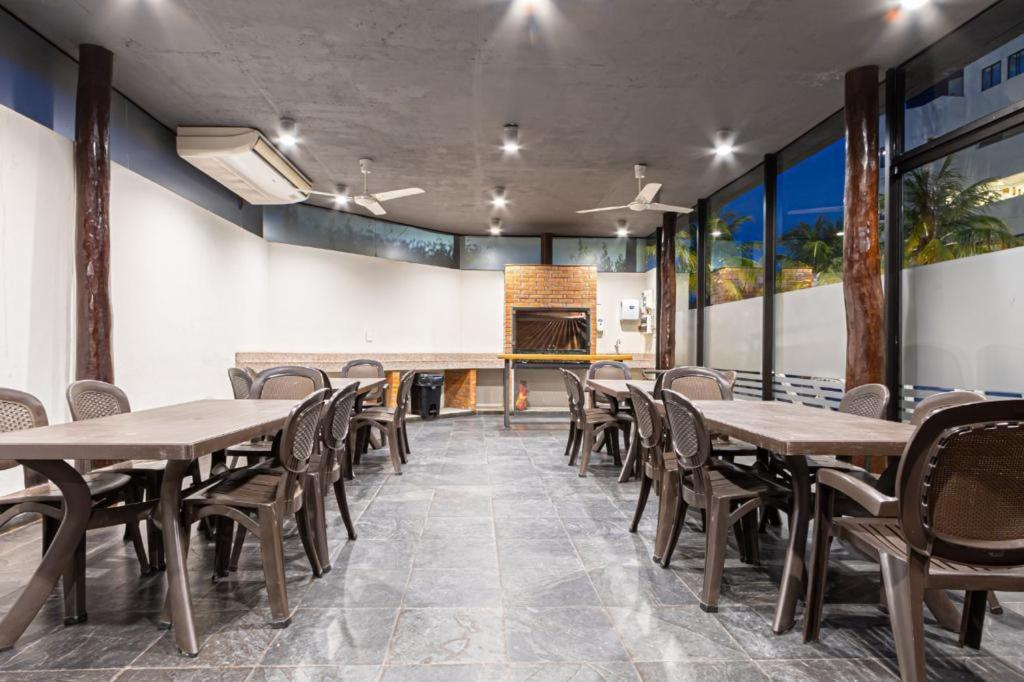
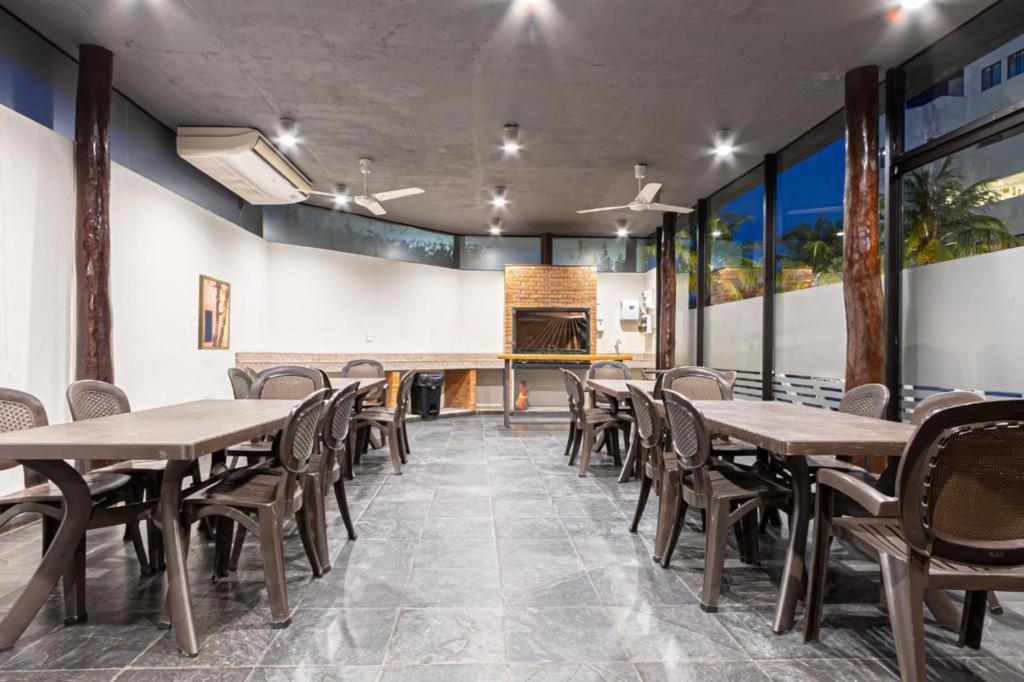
+ wall art (215, 314)
